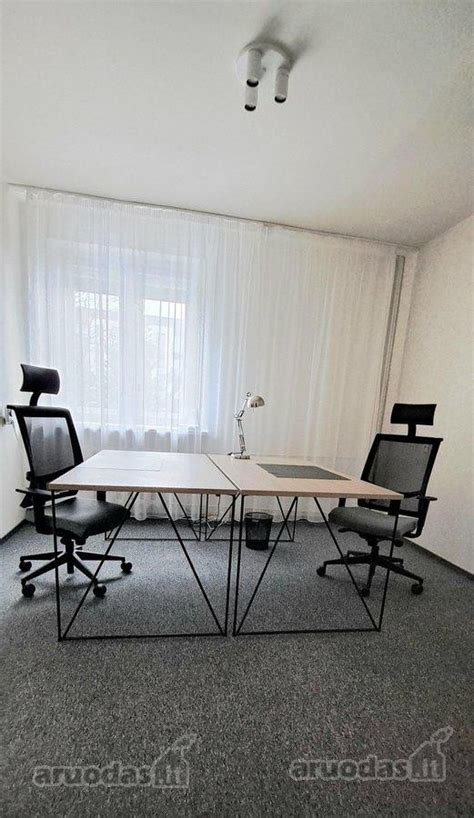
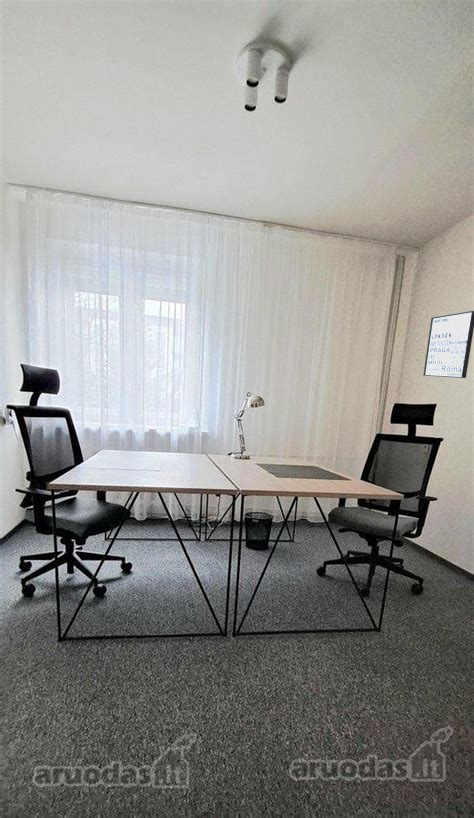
+ wall art (447, 346)
